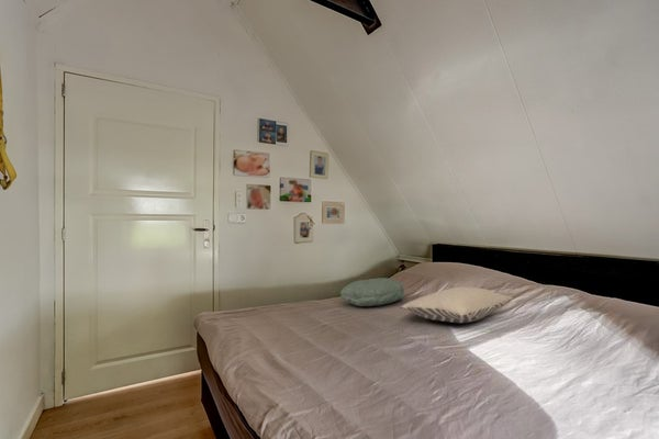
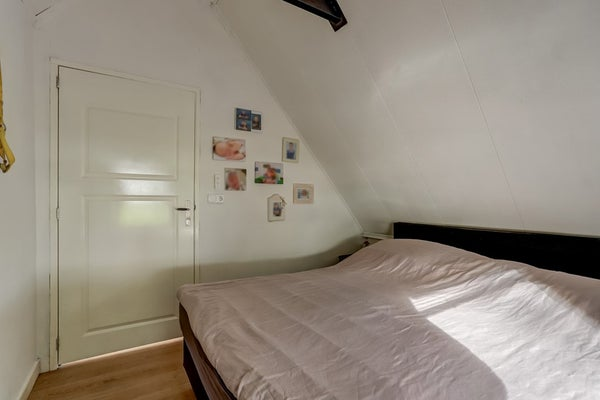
- pillow (373, 291)
- pillow (454, 303)
